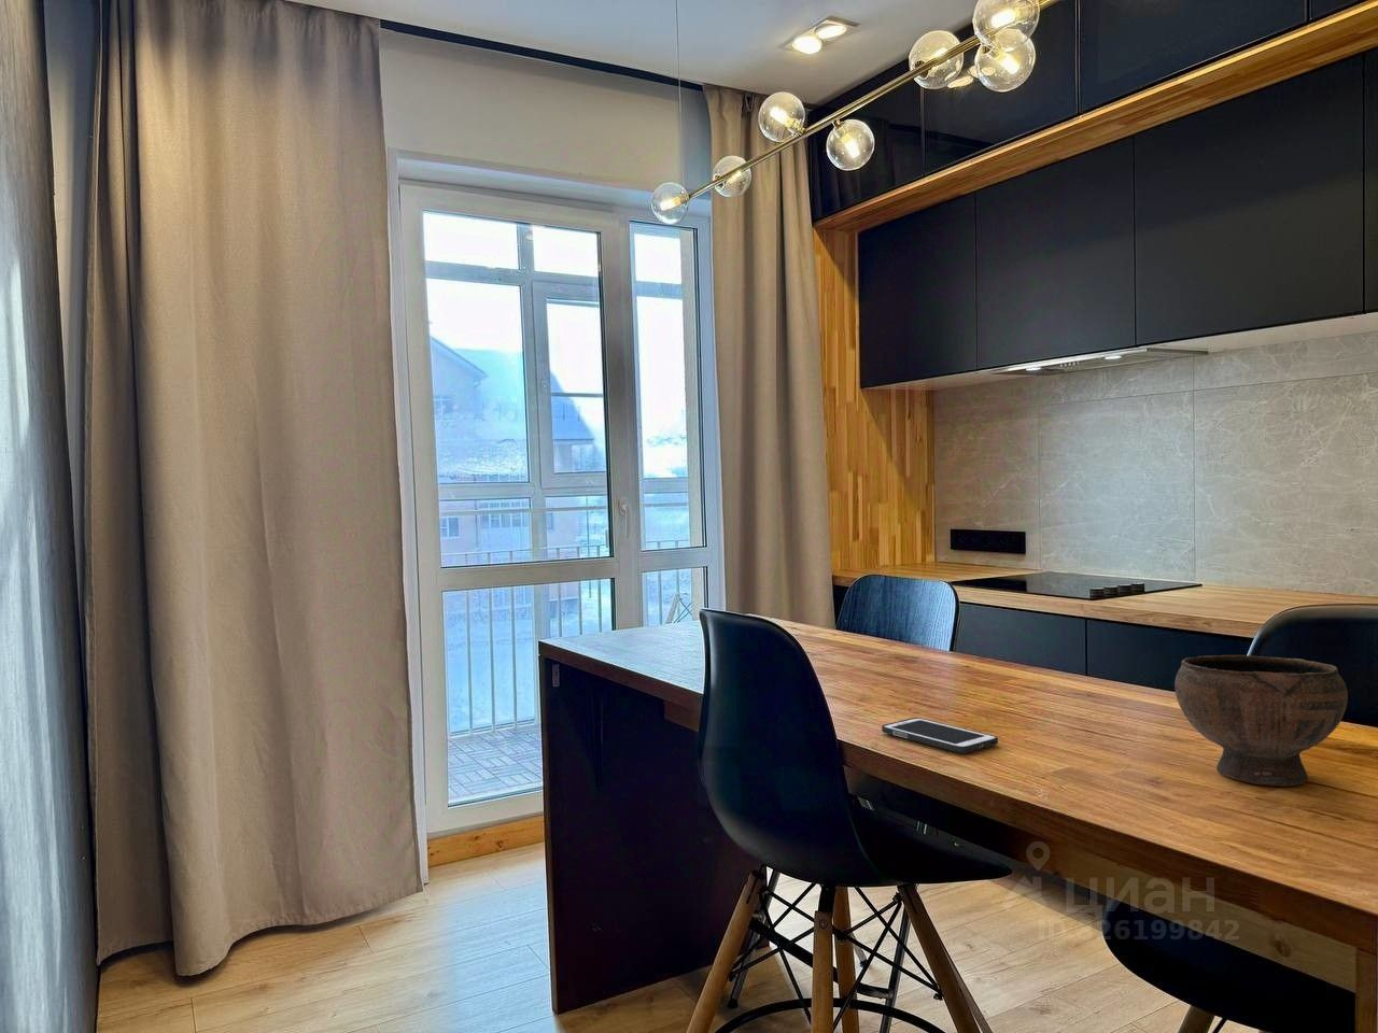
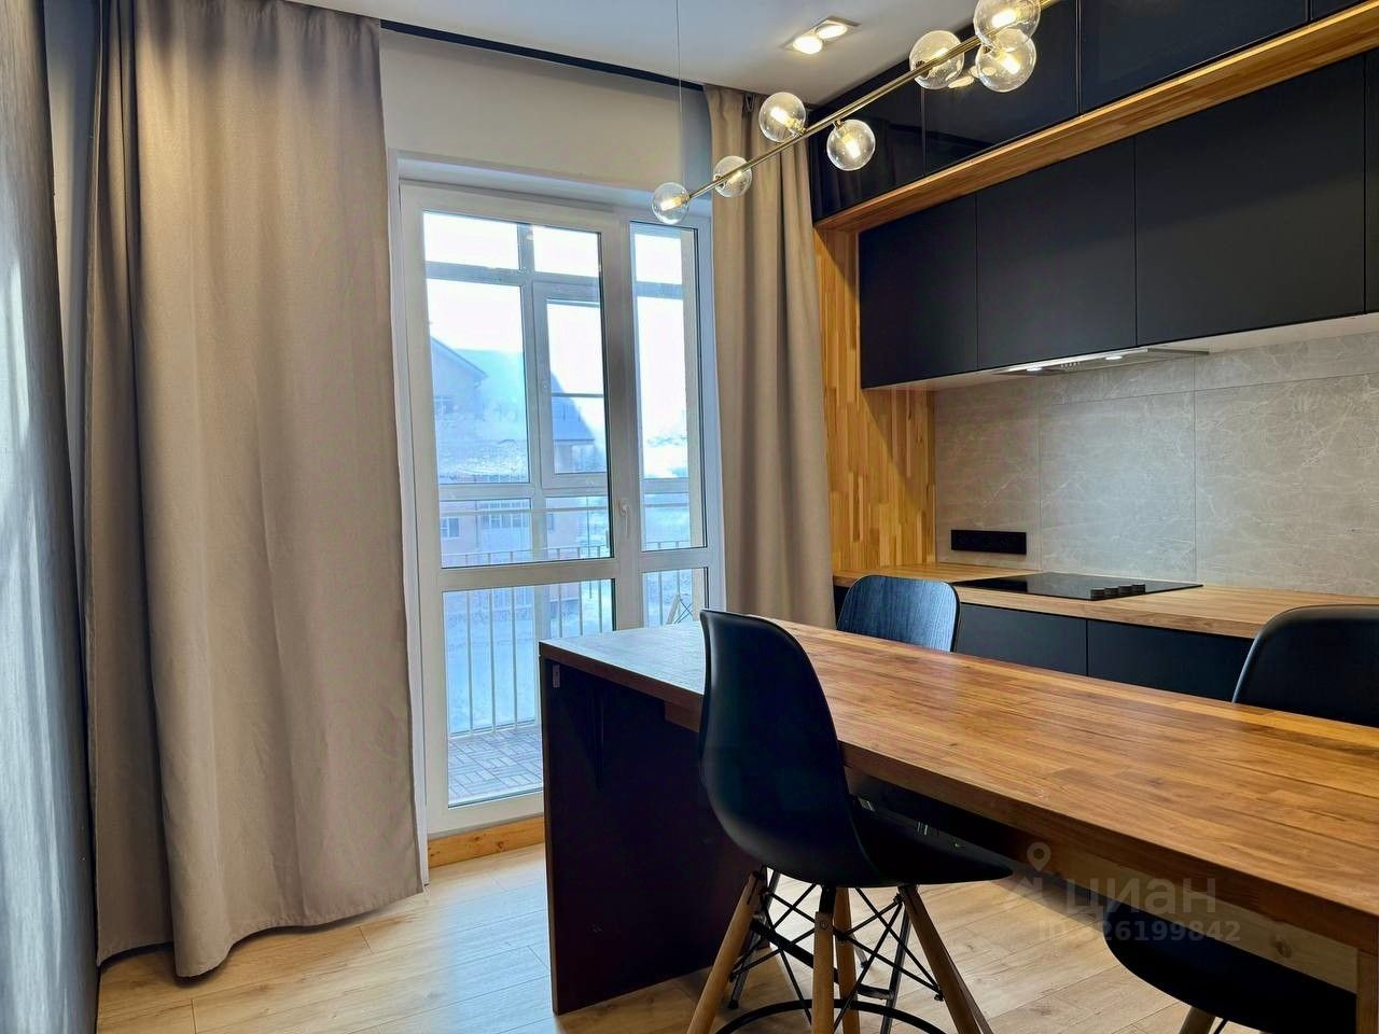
- cell phone (937, 734)
- bowl (1256, 716)
